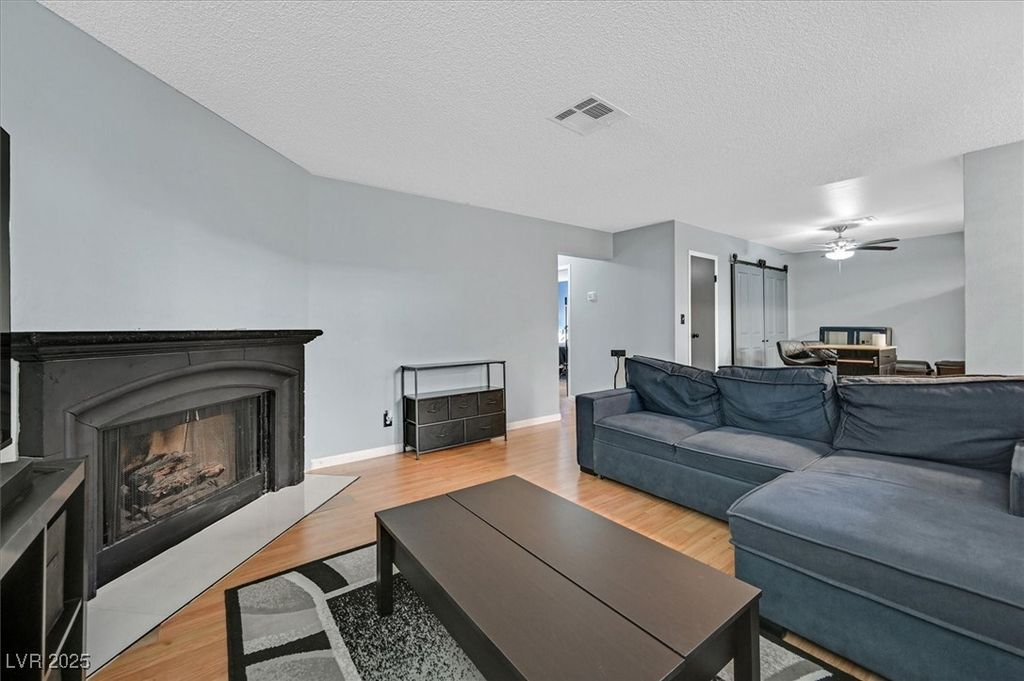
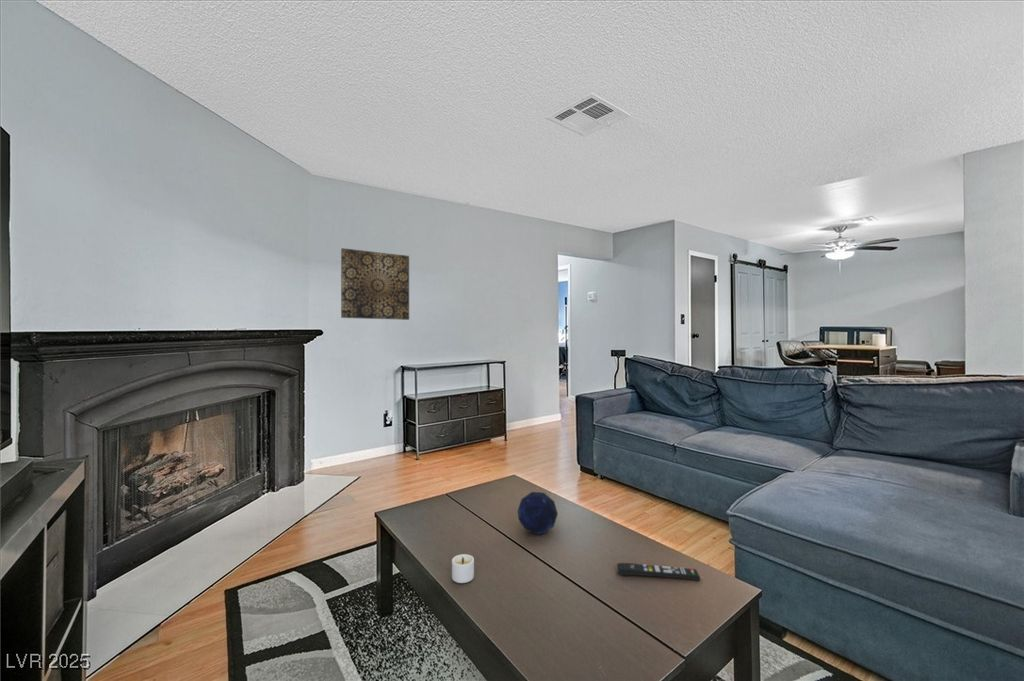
+ candle (467, 565)
+ remote control (657, 571)
+ decorative orb (537, 512)
+ wall art (376, 285)
